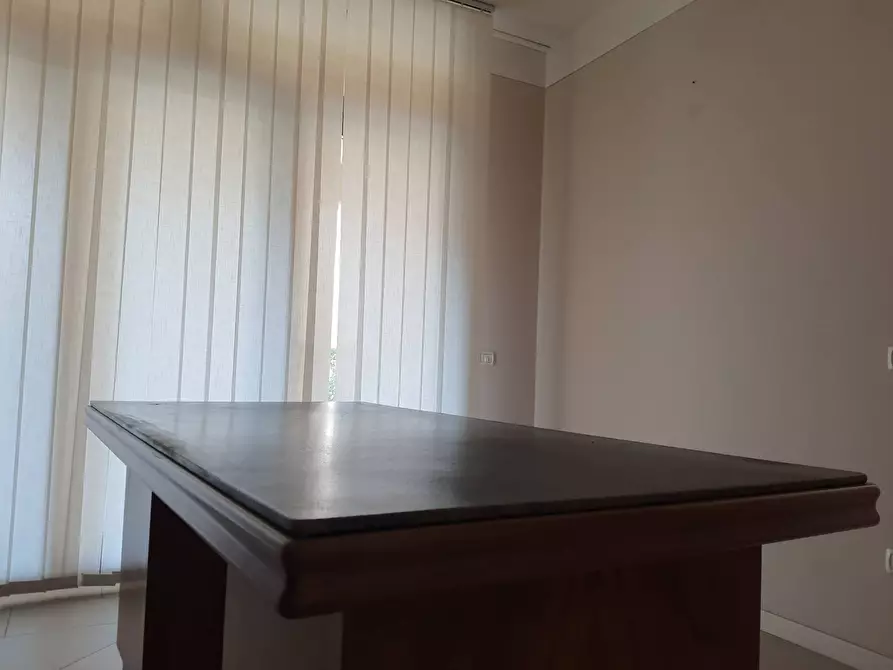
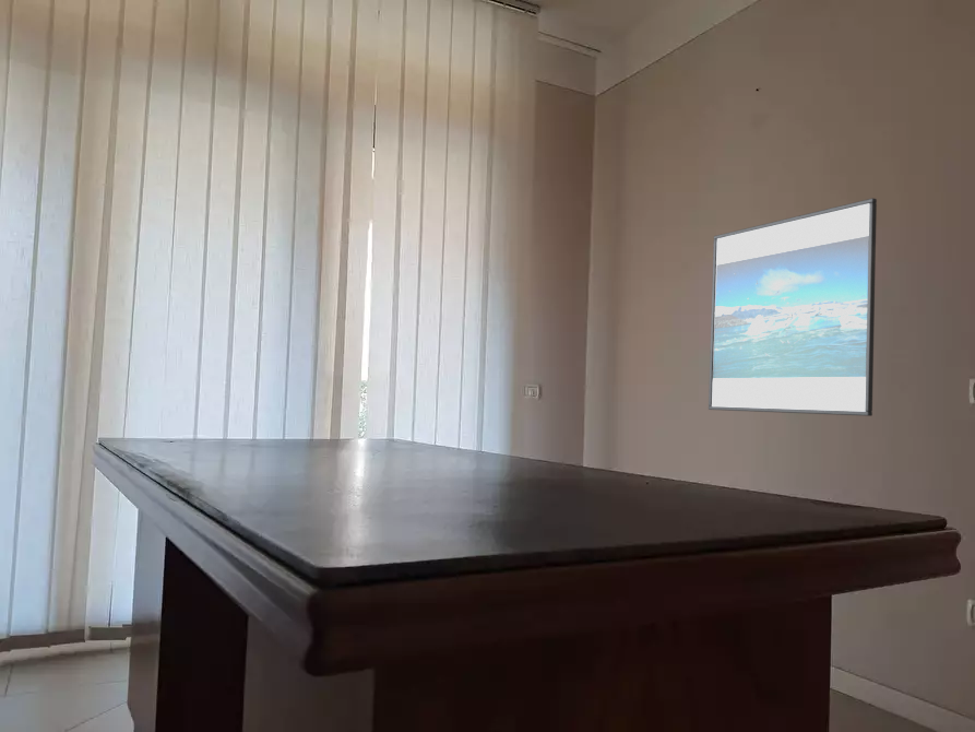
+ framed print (783, 315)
